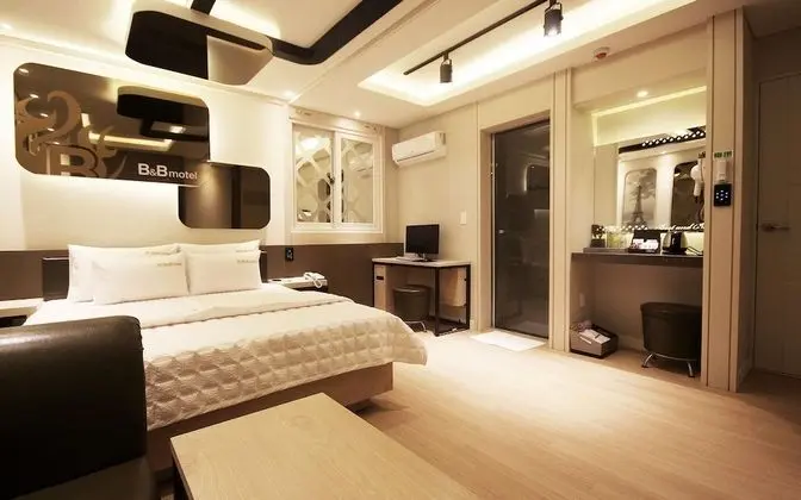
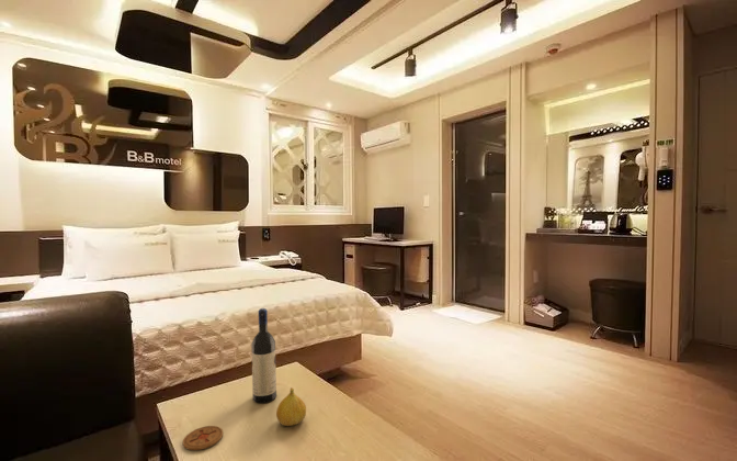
+ coaster (203, 437)
+ wine bottle (263, 352)
+ fruit (292, 405)
